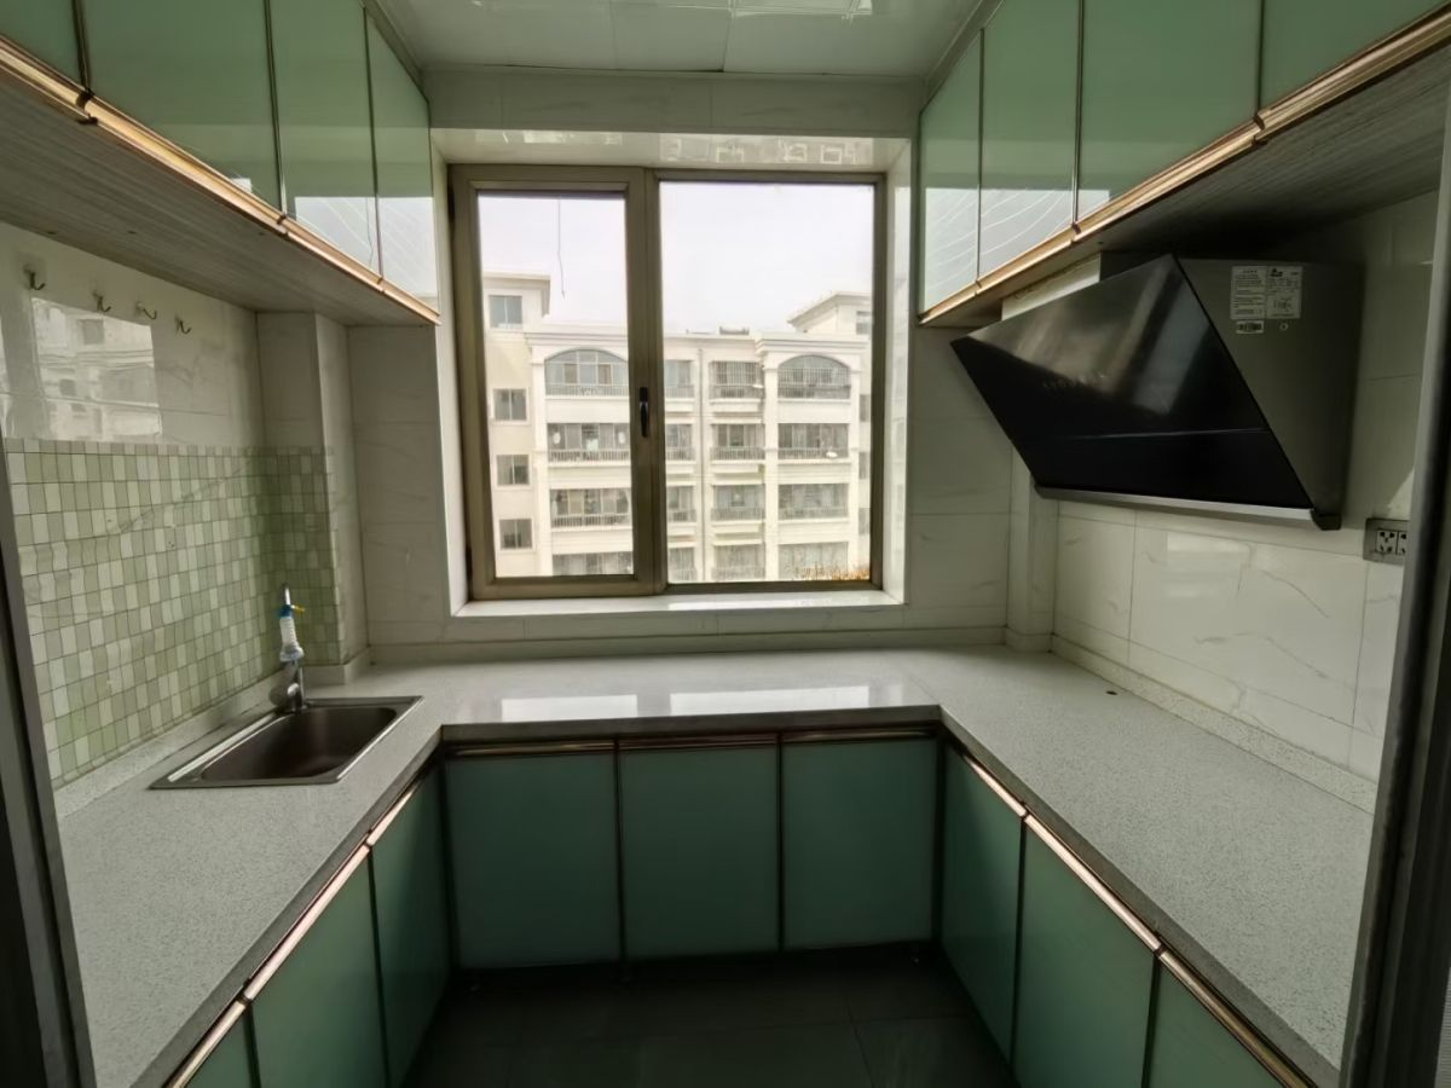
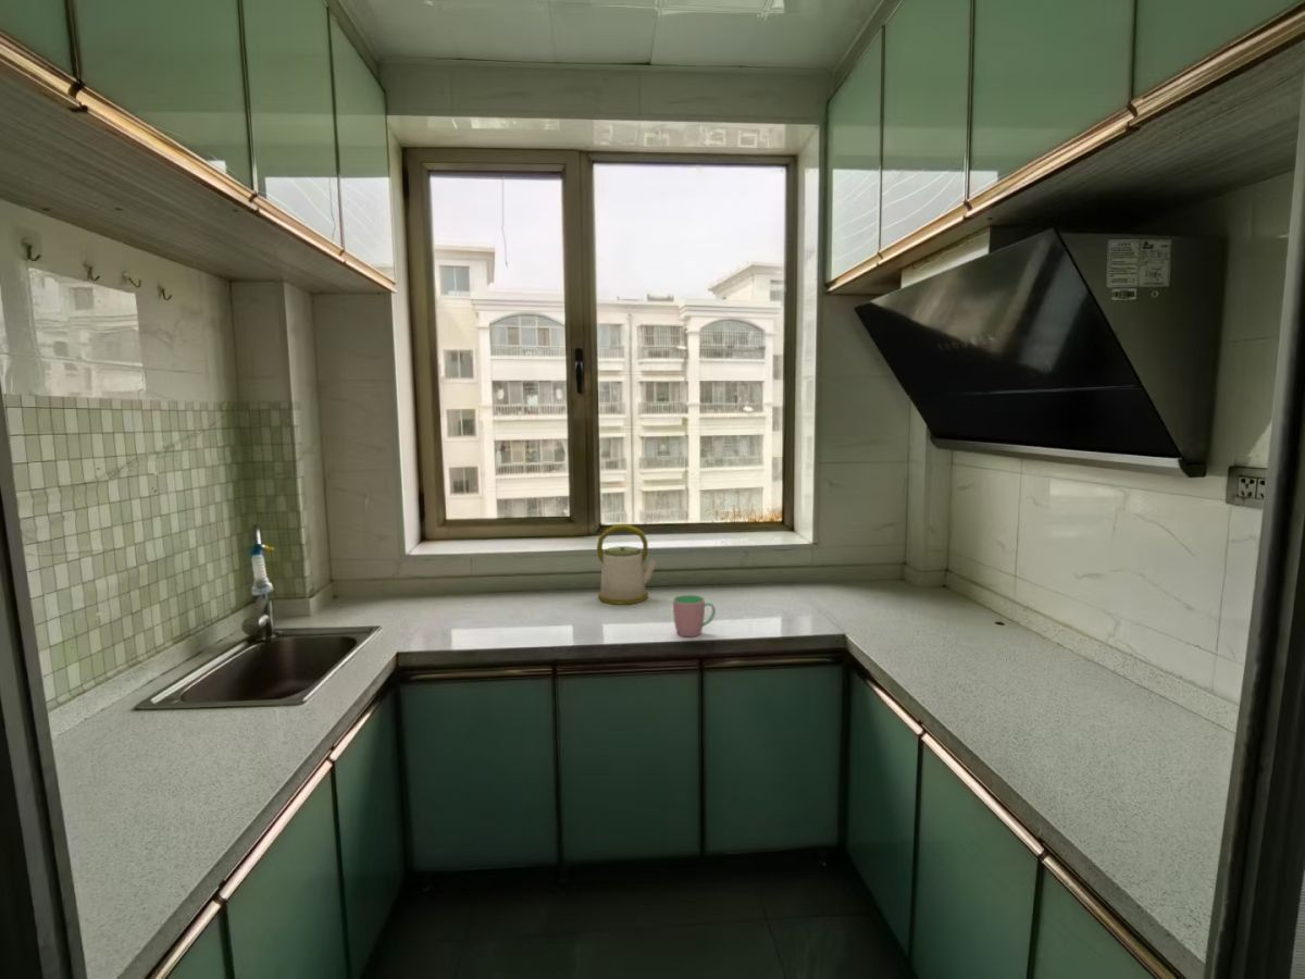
+ kettle (627, 560)
+ cup (694, 616)
